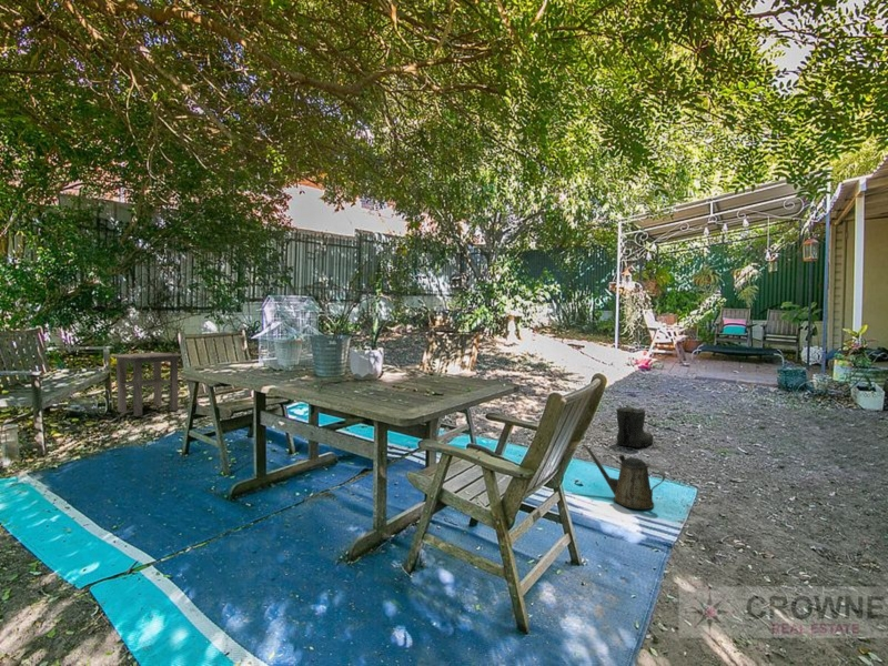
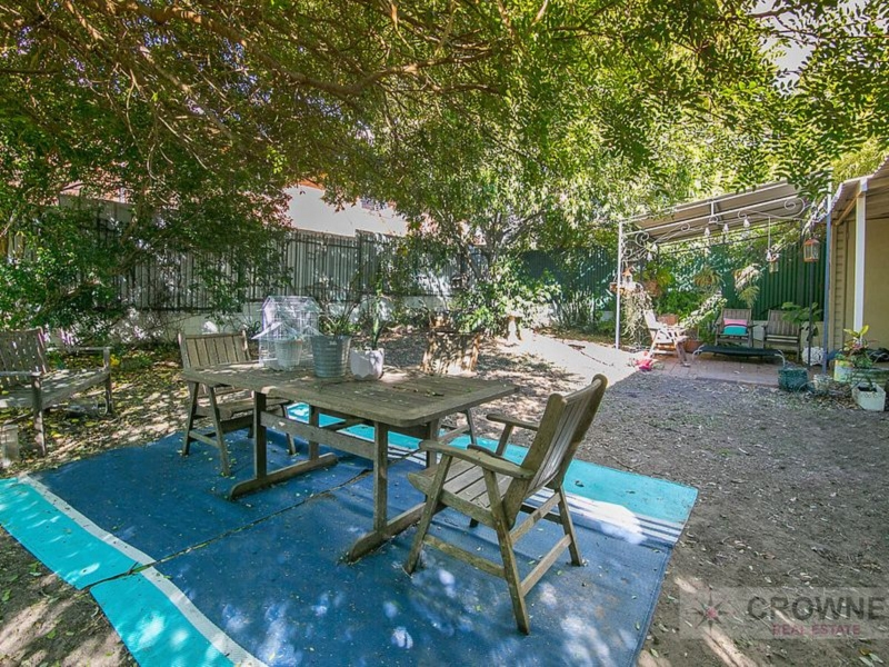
- side table (148, 382)
- watering can (620, 474)
- boots (634, 425)
